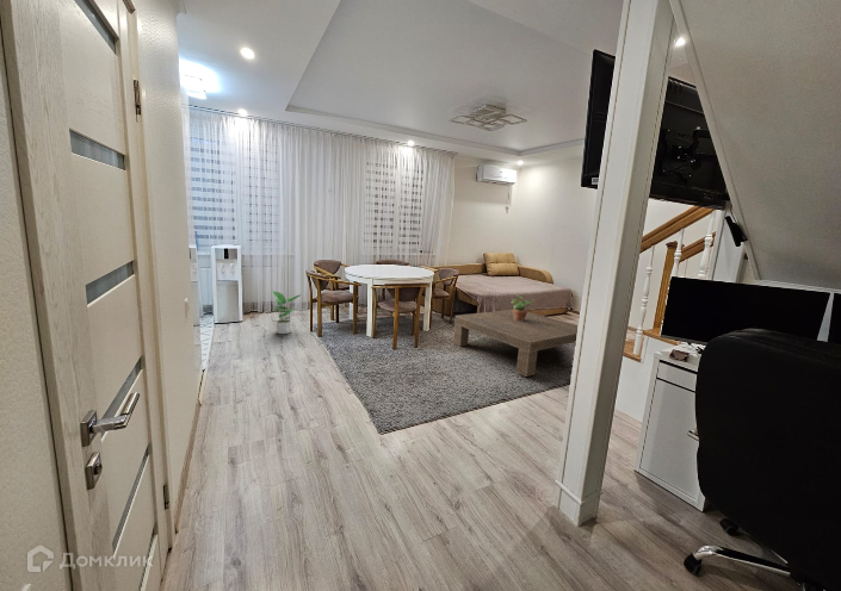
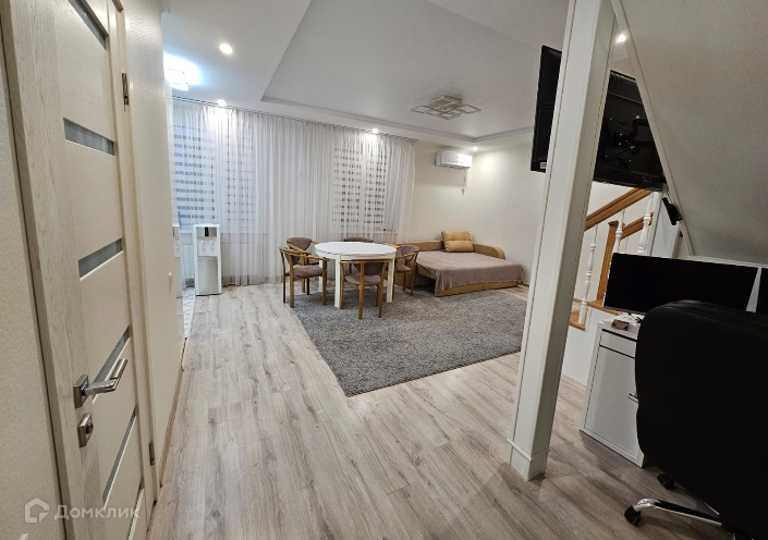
- potted plant (284, 313)
- coffee table (520, 336)
- potted plant (522, 307)
